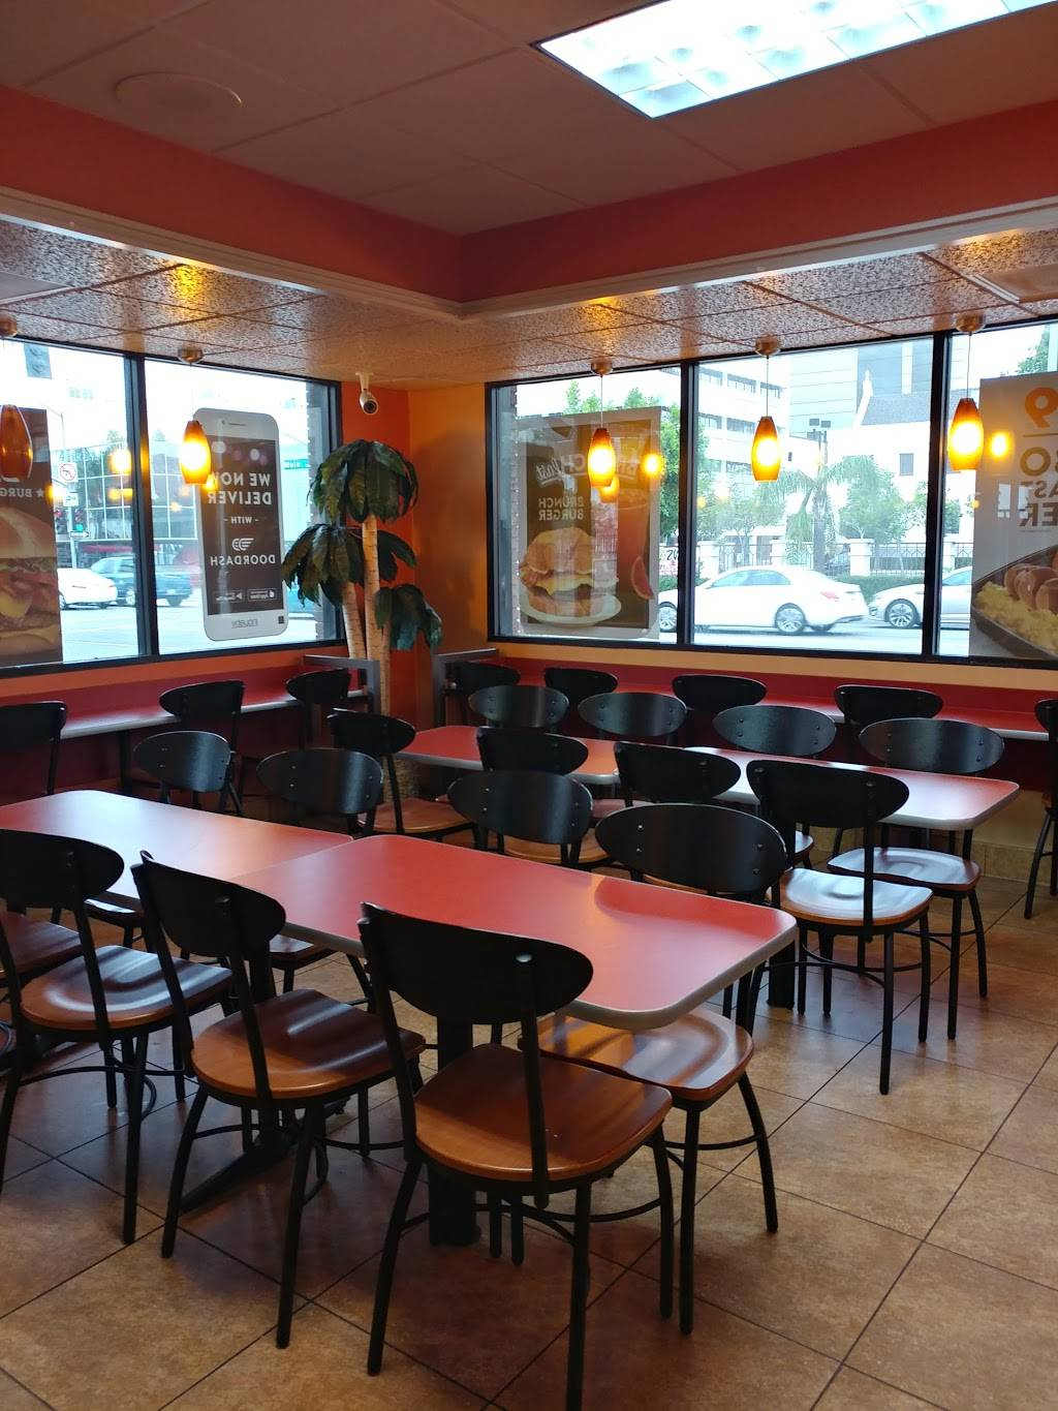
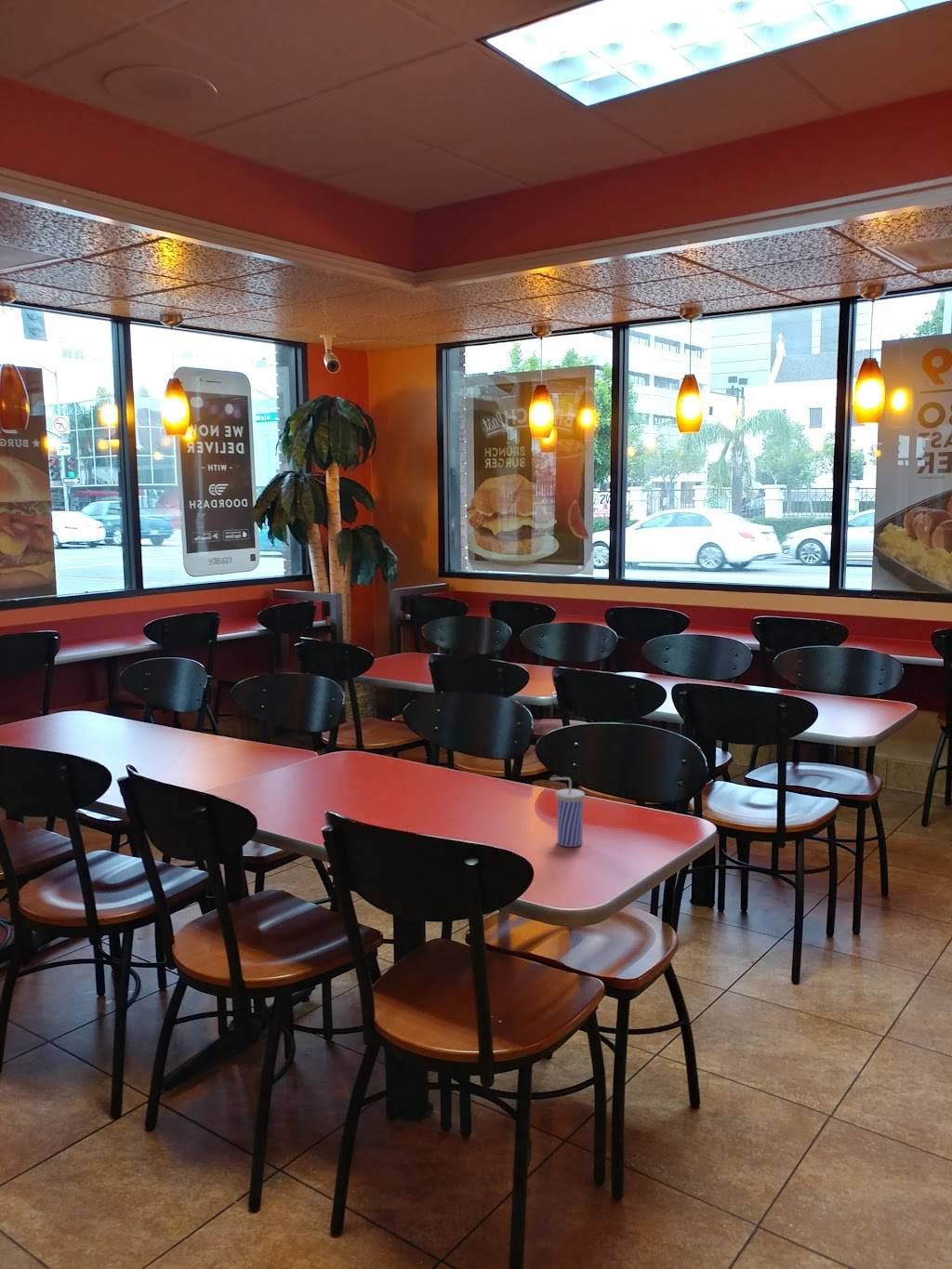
+ beverage cup (566, 809)
